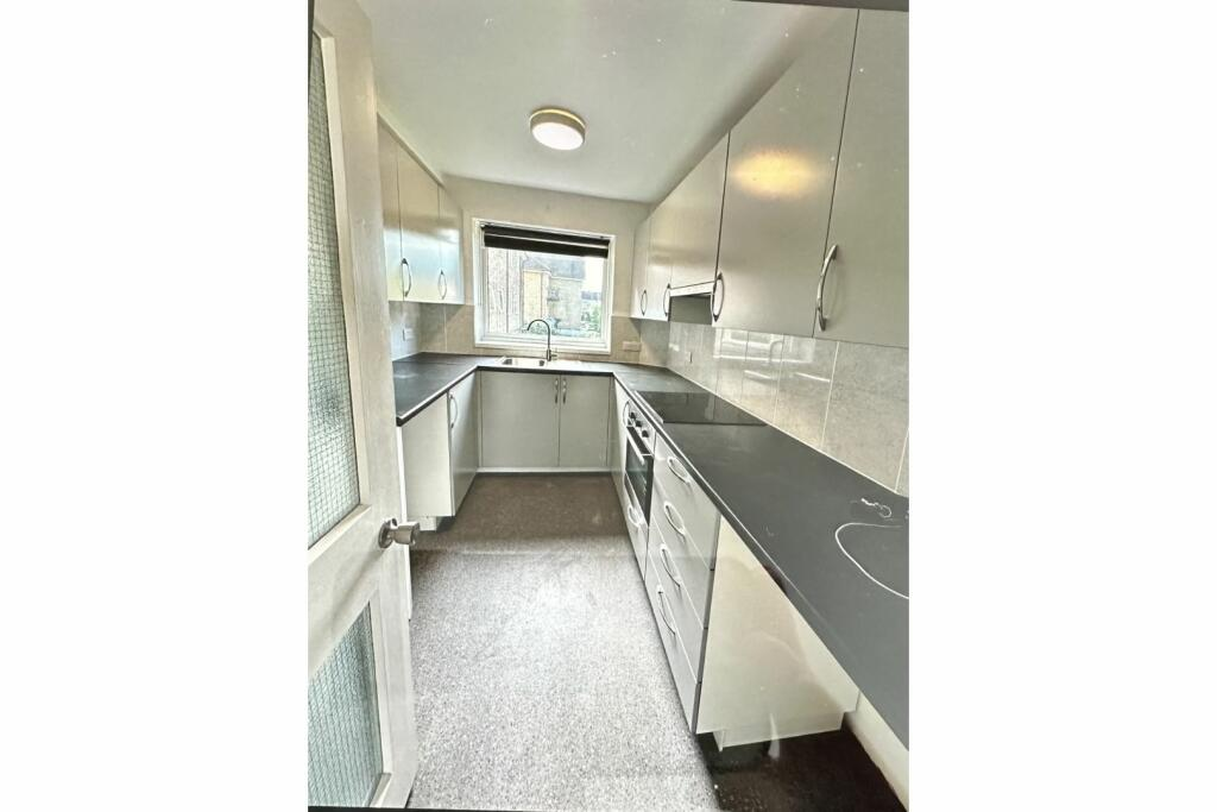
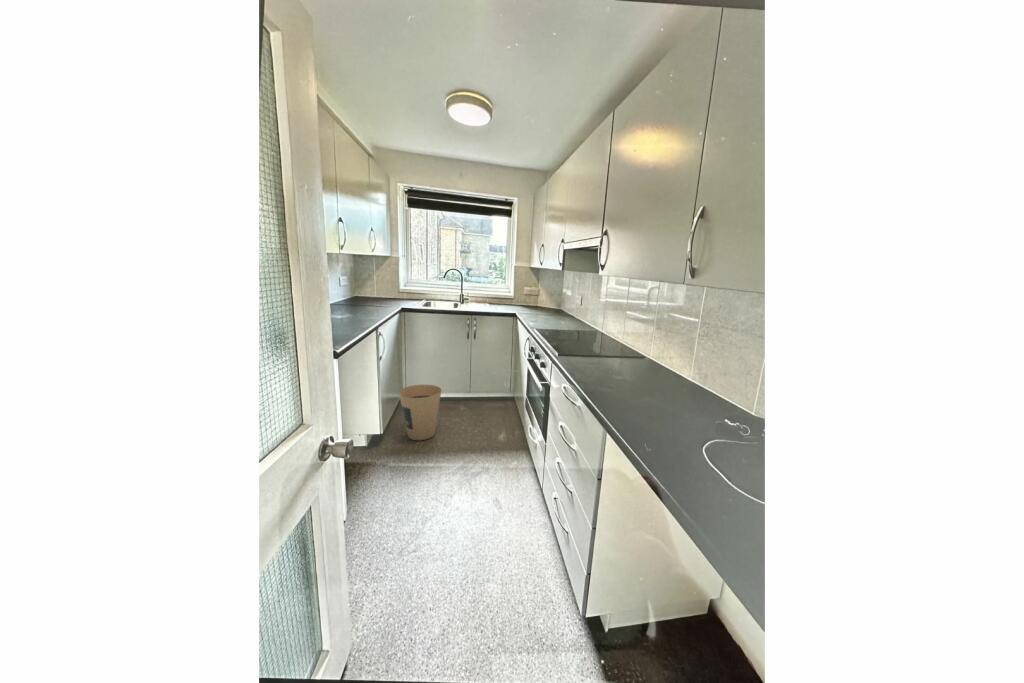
+ trash can (421, 412)
